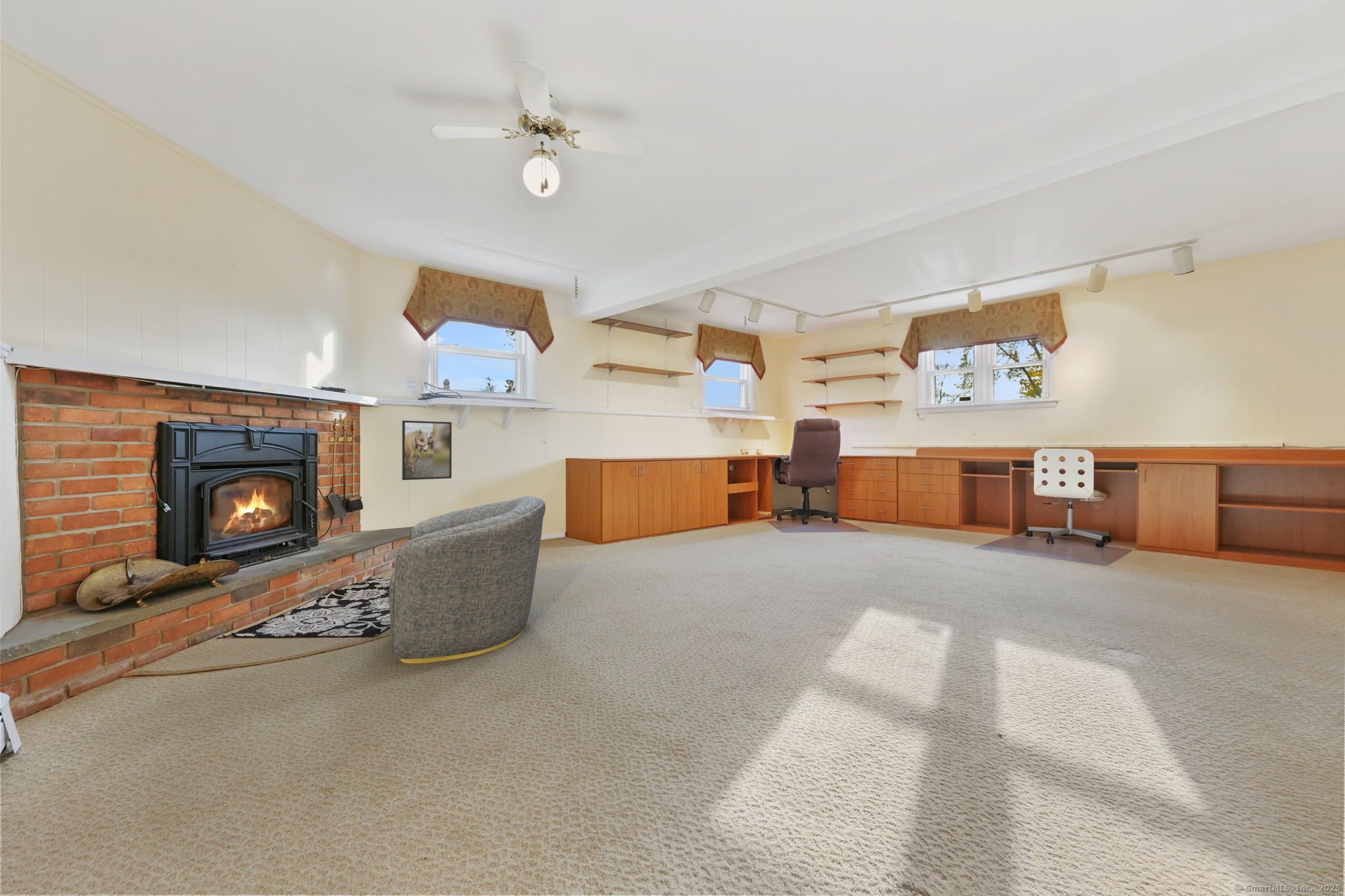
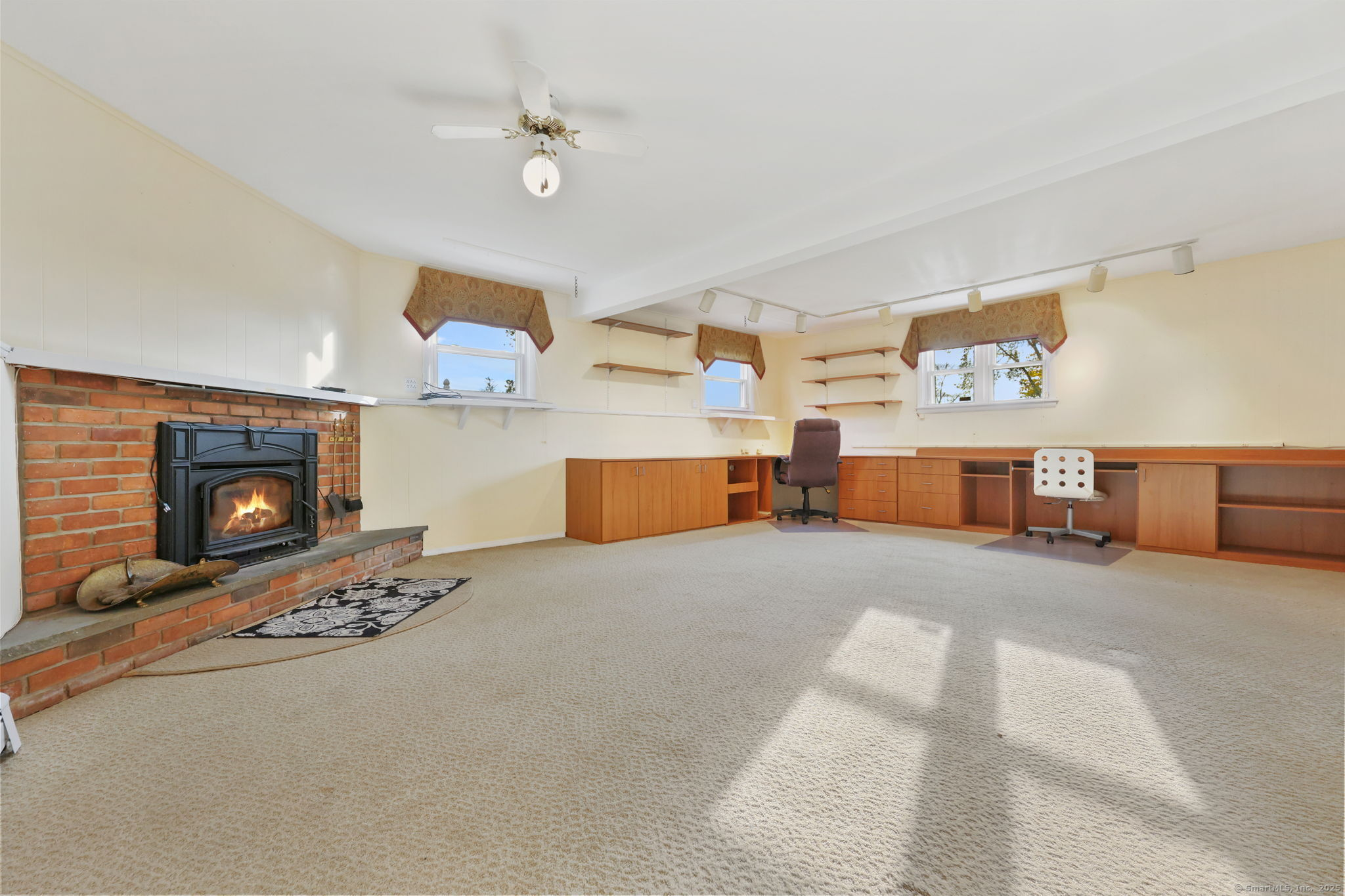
- armchair (473, 565)
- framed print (428, 450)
